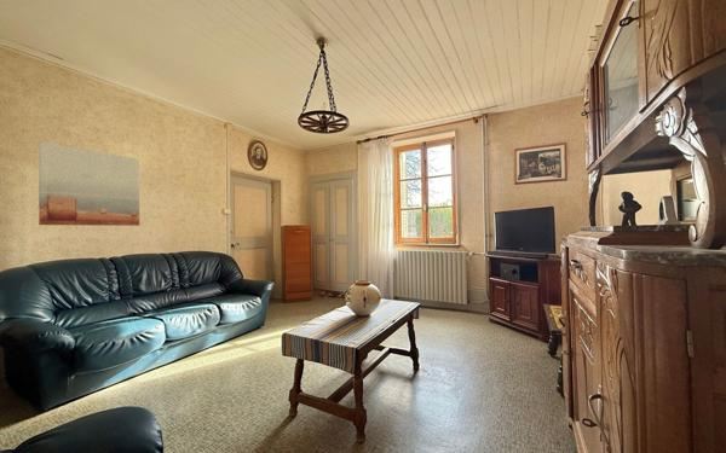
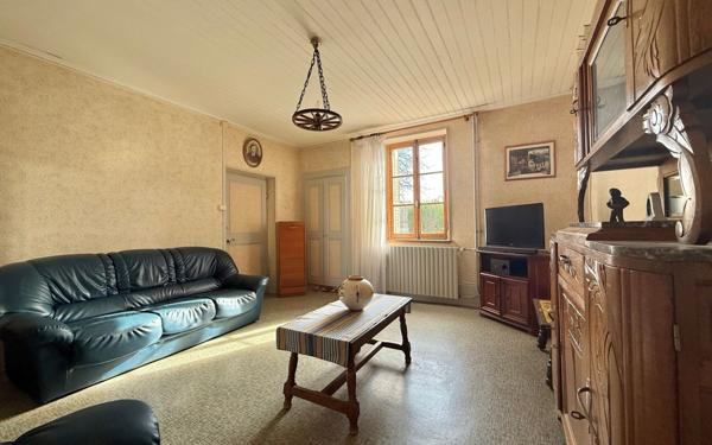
- wall art (94, 187)
